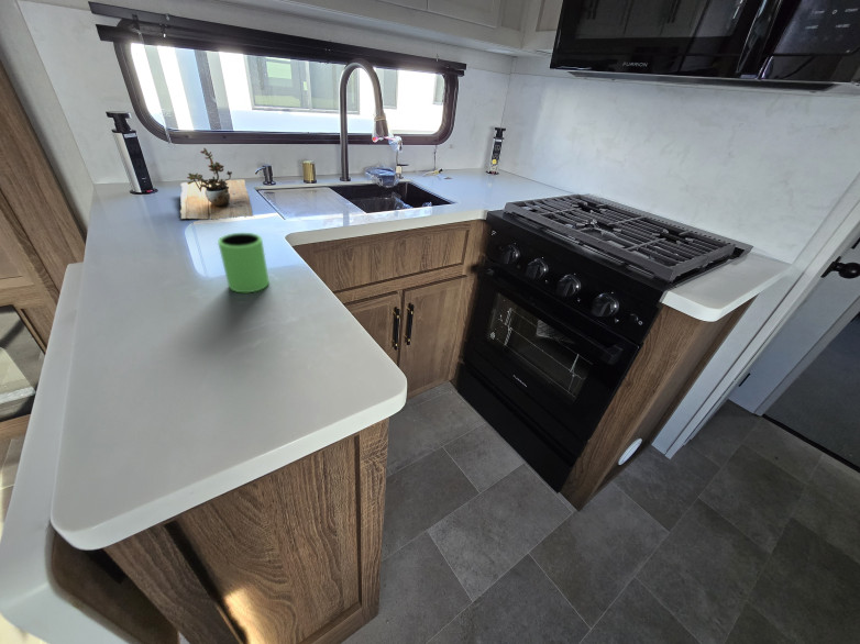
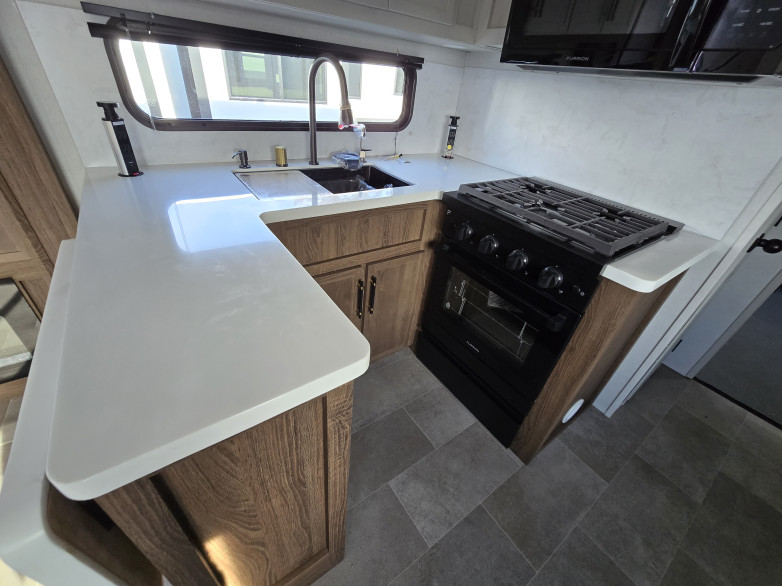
- mug (247, 258)
- succulent plant (212, 177)
